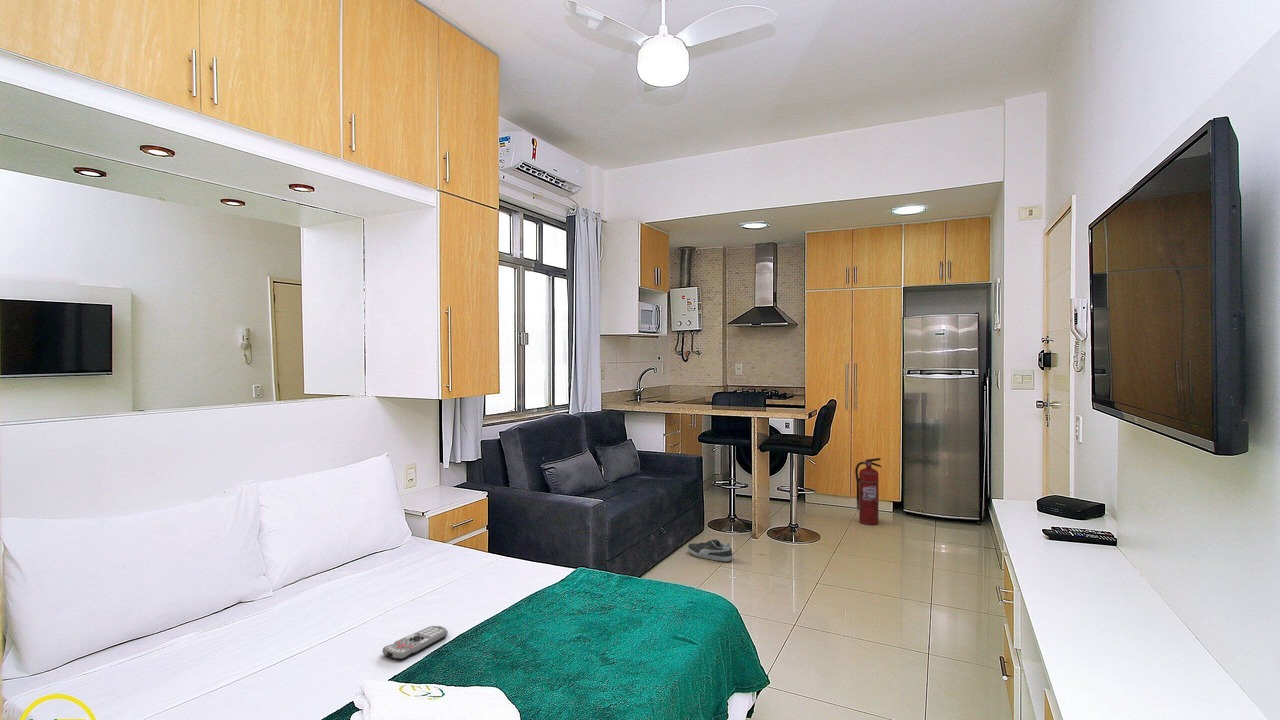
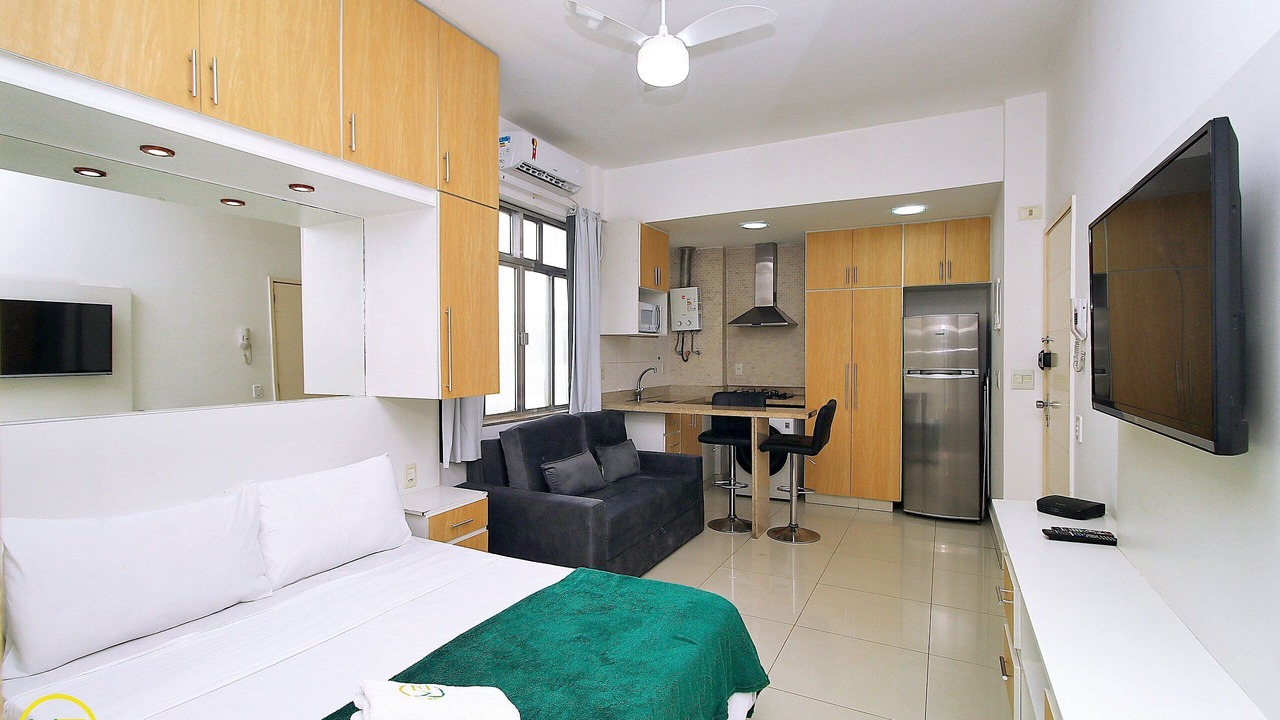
- remote control (417, 641)
- fire extinguisher (868, 490)
- shoe (709, 547)
